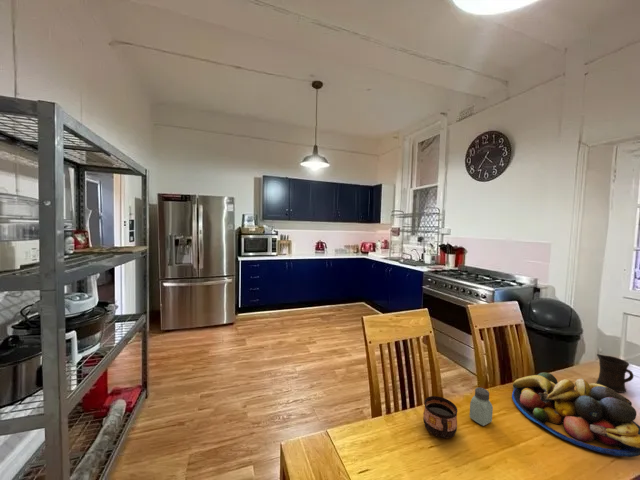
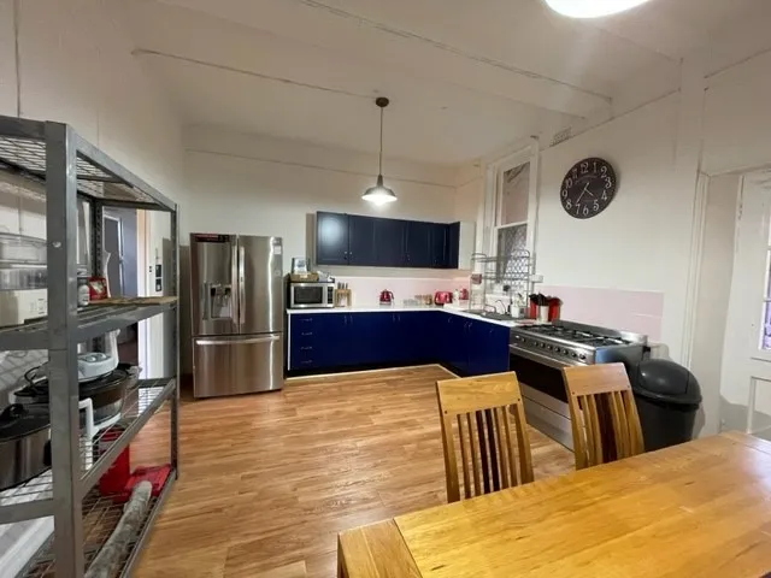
- fruit bowl (572, 397)
- mug (613, 373)
- saltshaker (481, 405)
- cup (439, 417)
